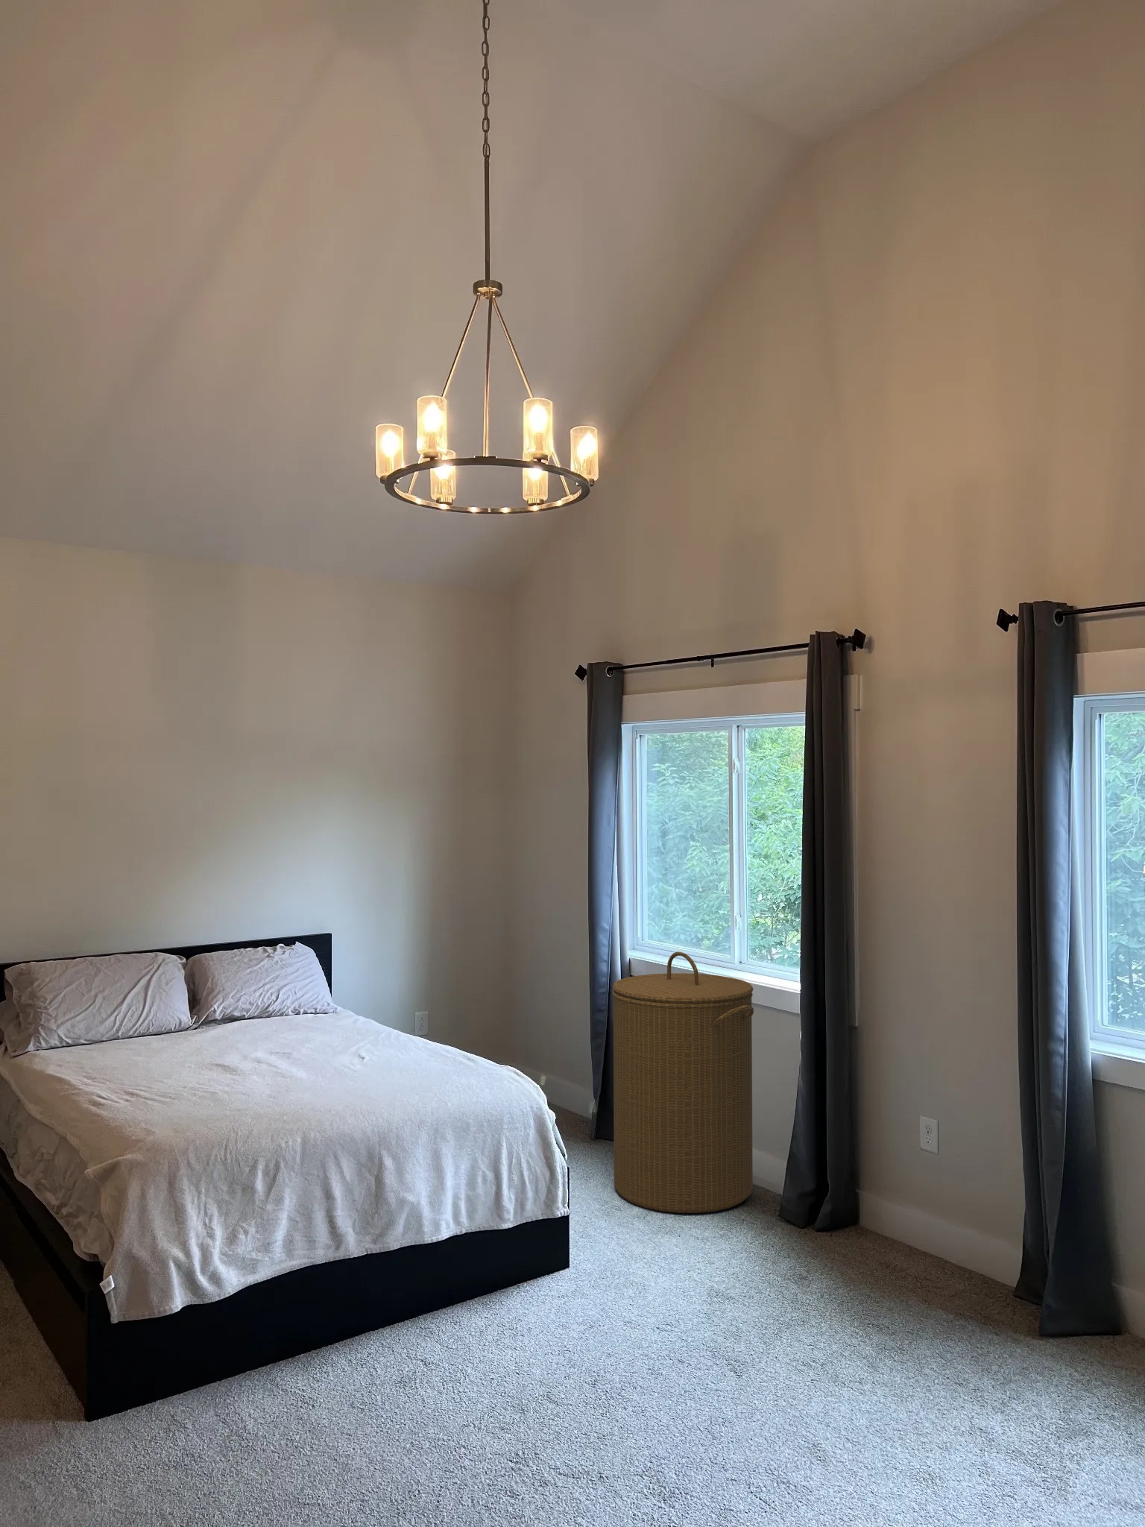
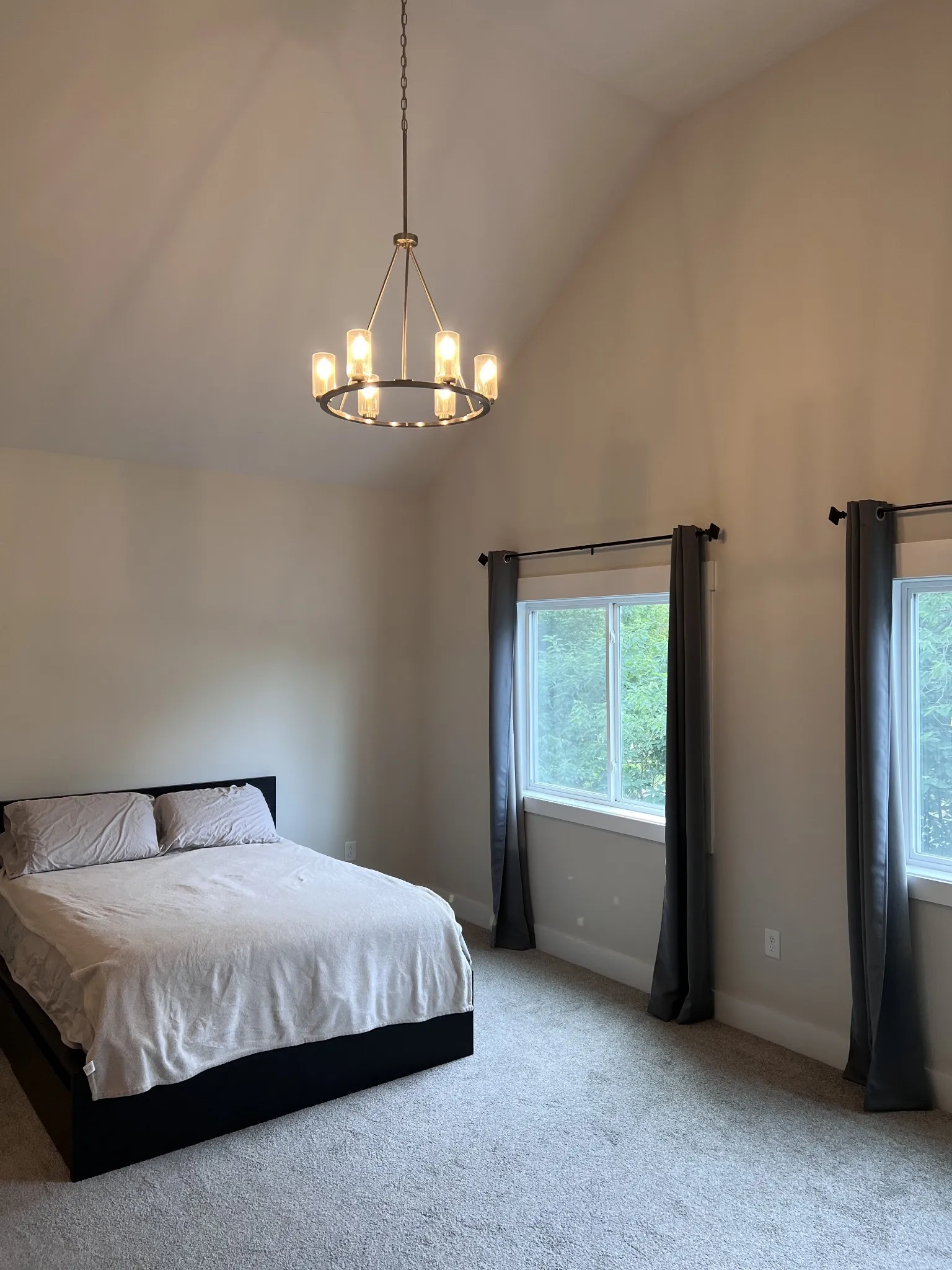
- laundry hamper (682, 1069)
